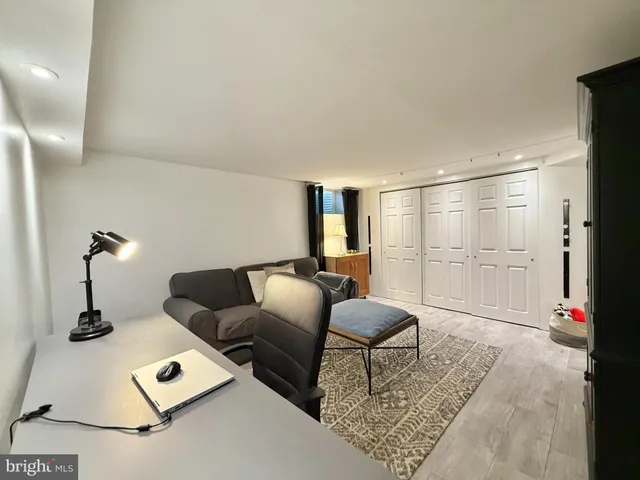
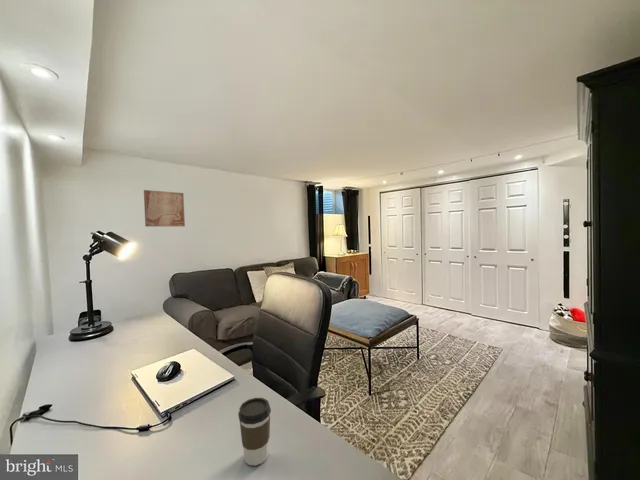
+ coffee cup (255, 431)
+ wall art (165, 209)
